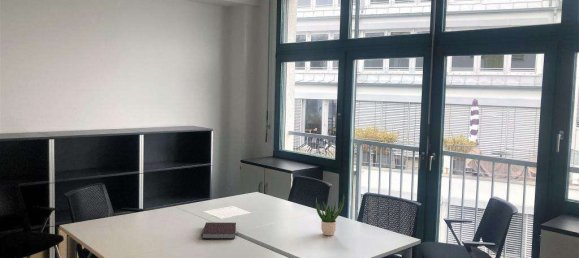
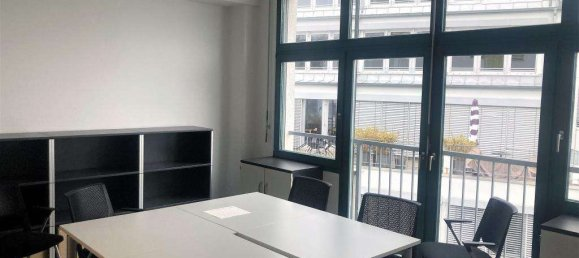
- notebook (219, 230)
- potted plant (330, 213)
